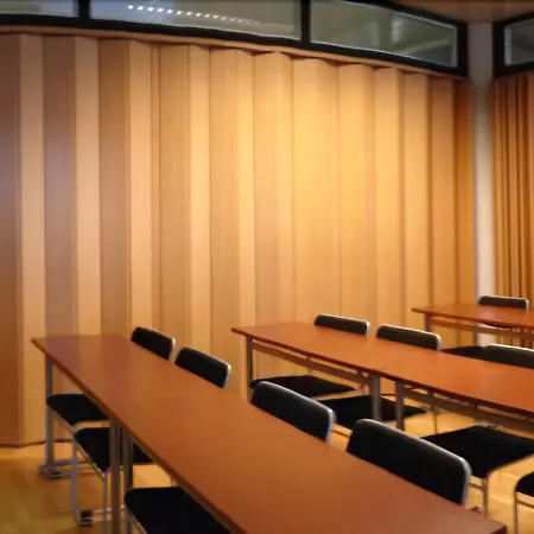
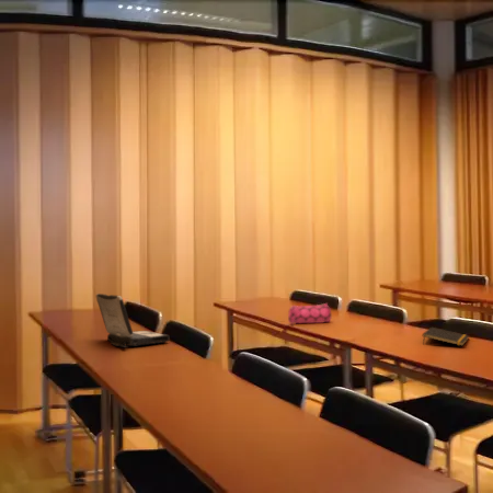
+ laptop (128, 319)
+ pencil case (309, 313)
+ notepad (446, 335)
